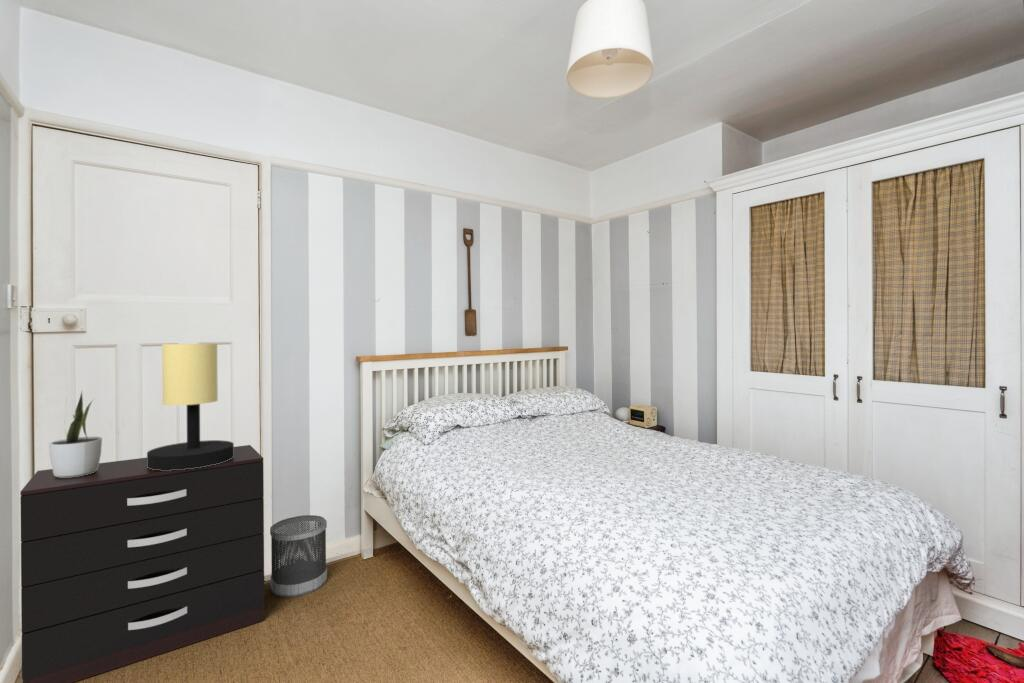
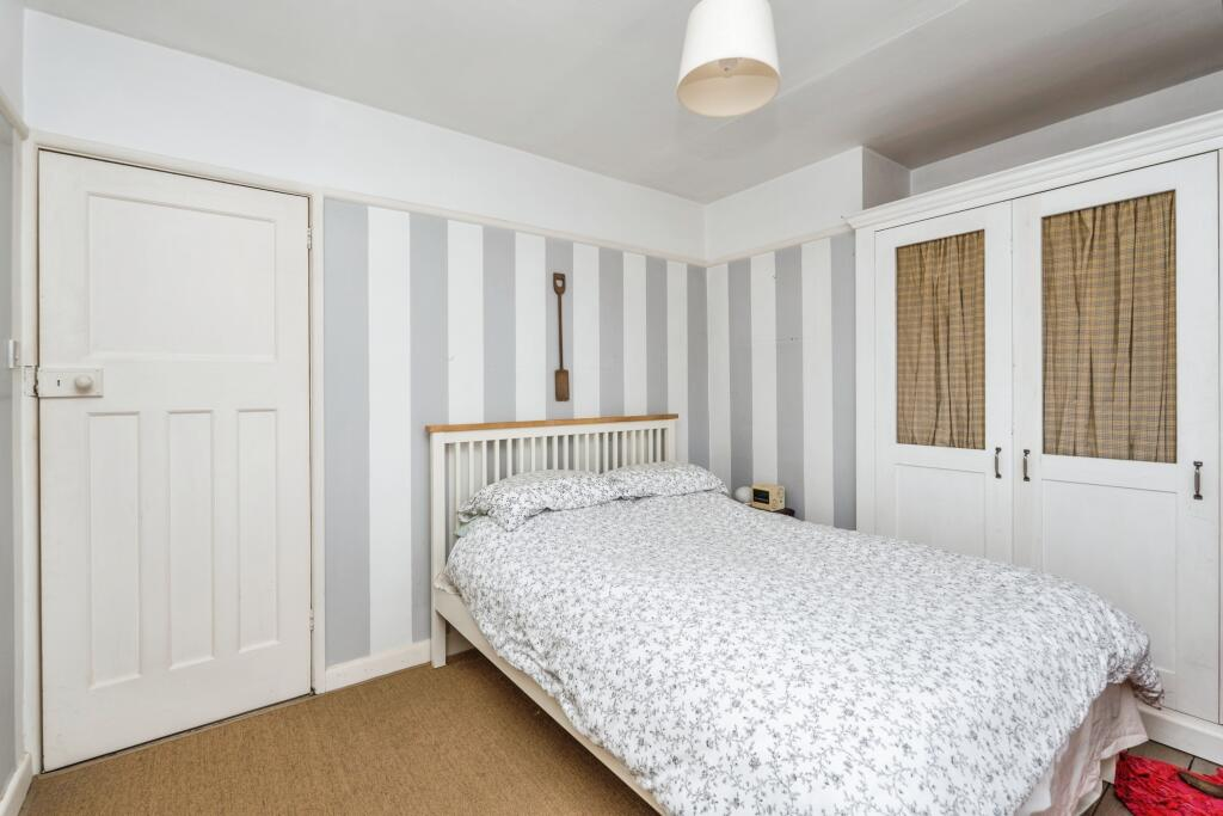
- dresser (156, 551)
- table lamp (191, 401)
- potted plant (76, 428)
- wastebasket (299, 554)
